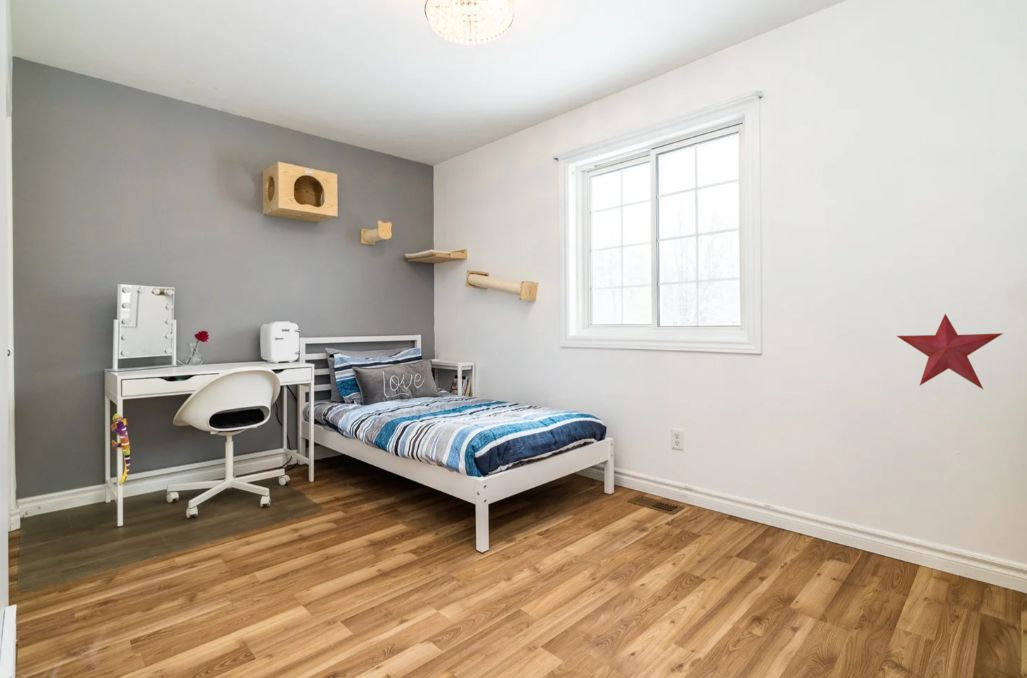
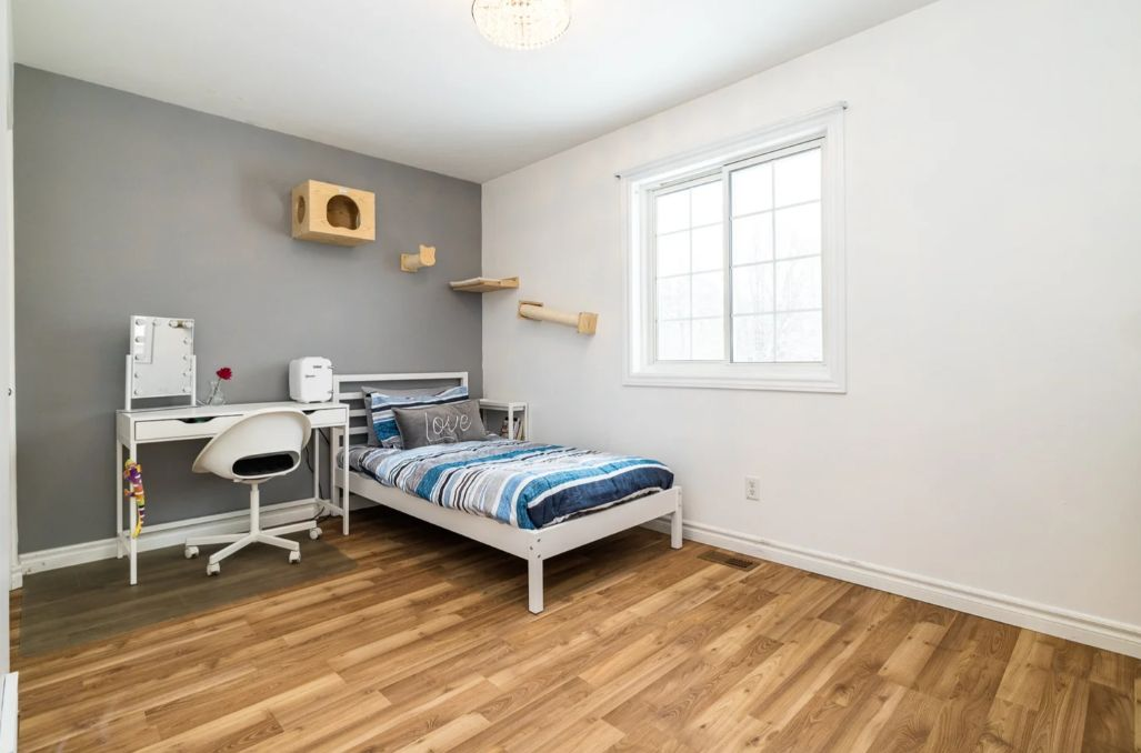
- decorative star (946, 350)
